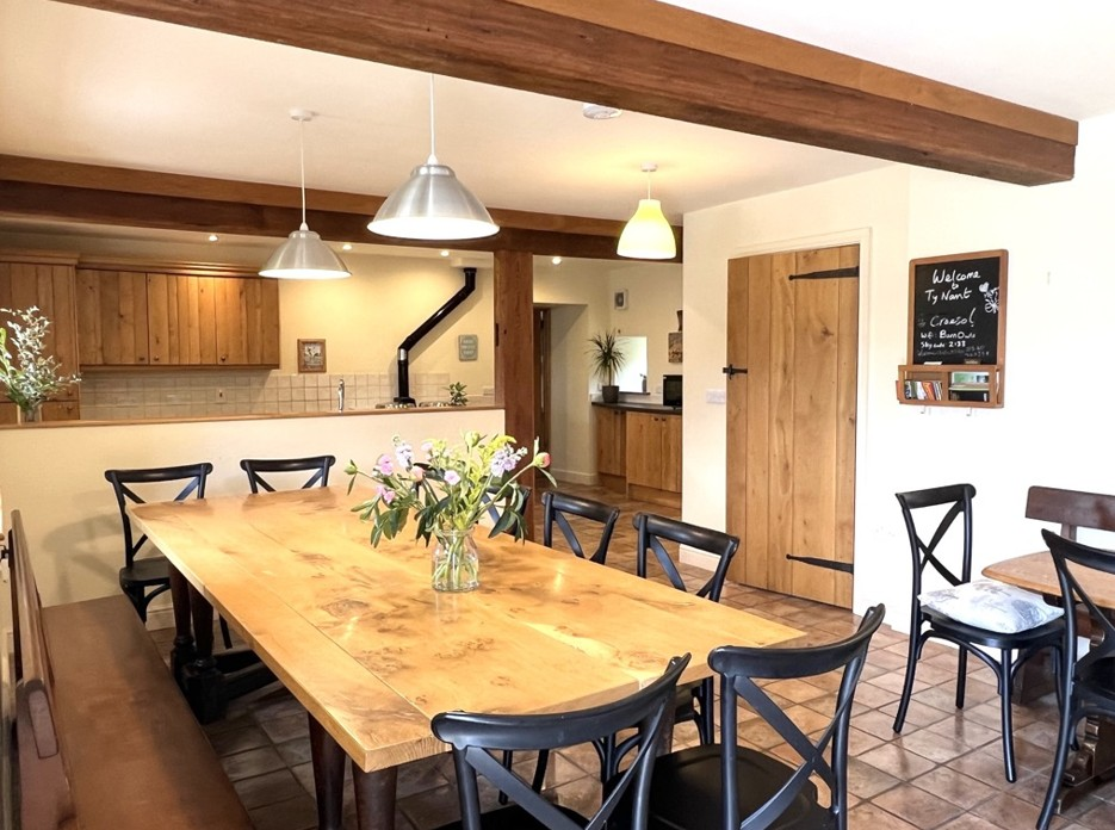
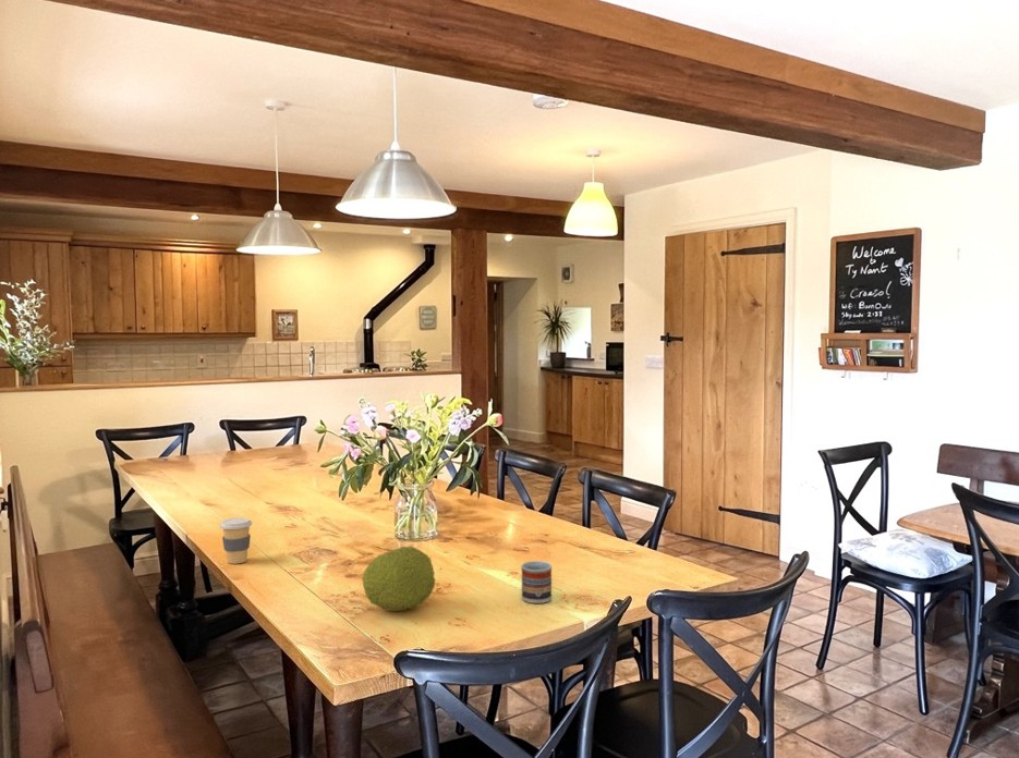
+ cup (533, 579)
+ fruit (399, 578)
+ coffee cup (236, 540)
